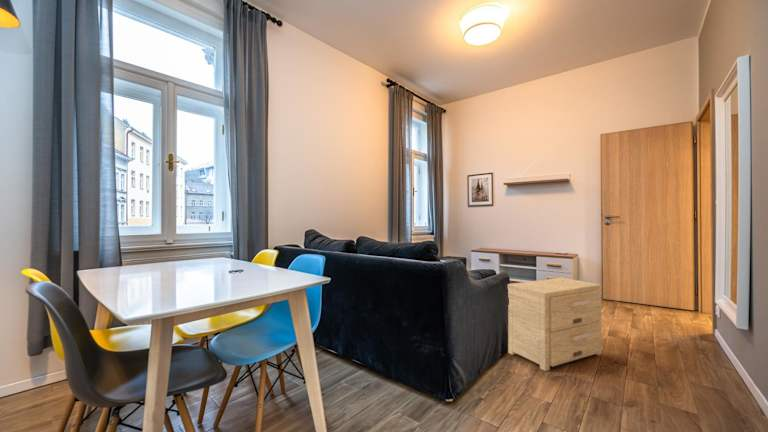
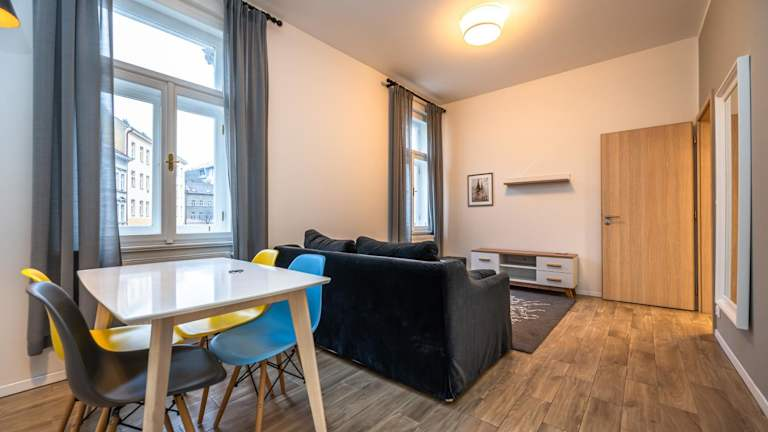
- side table (557, 319)
